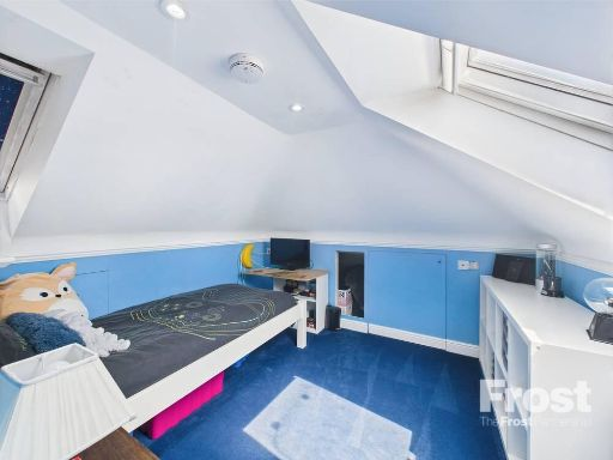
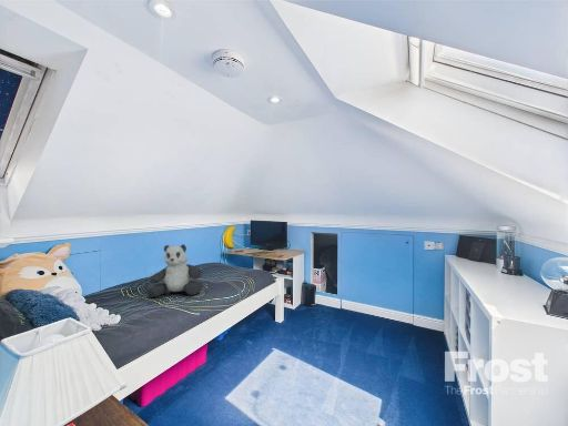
+ teddy bear (176, 268)
